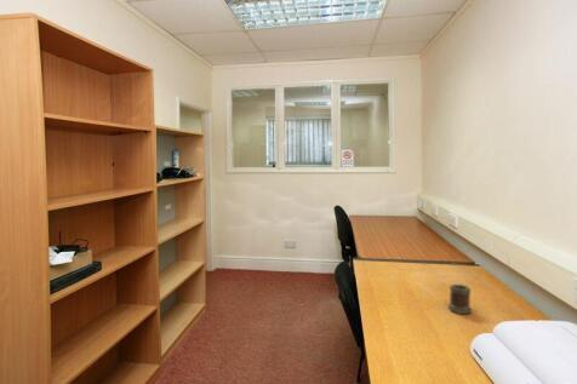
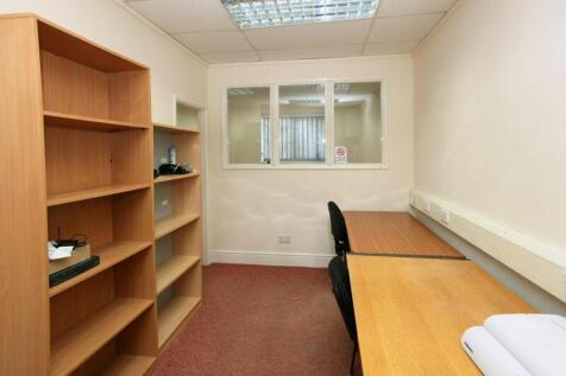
- mug (459, 297)
